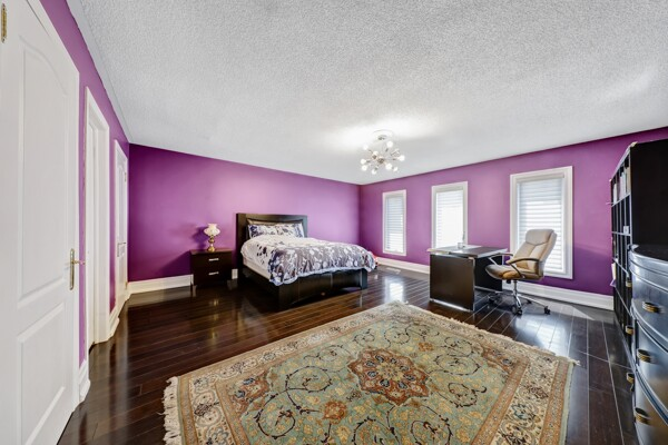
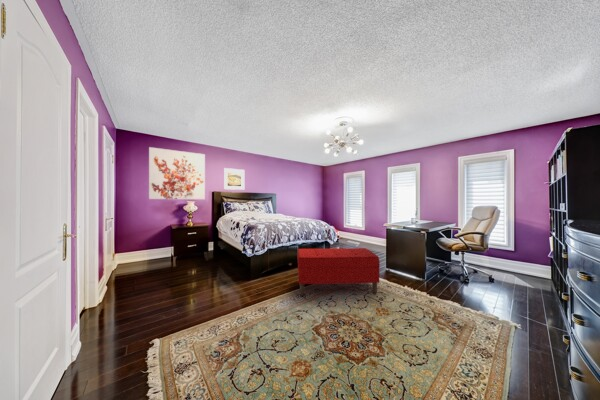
+ bench (335, 270)
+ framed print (234, 179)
+ wall art (178, 175)
